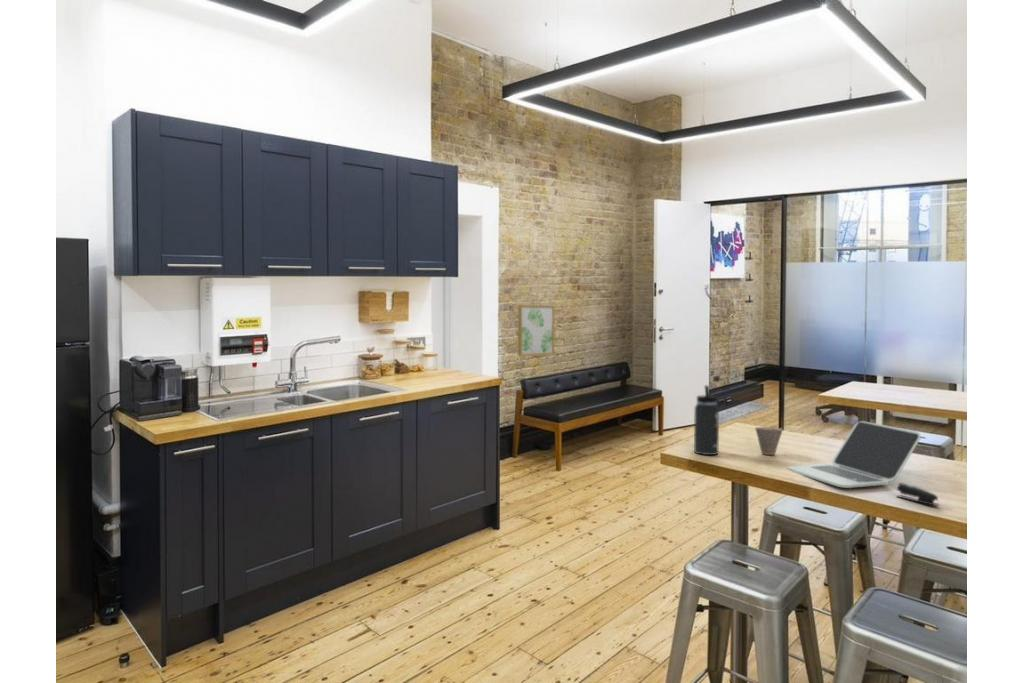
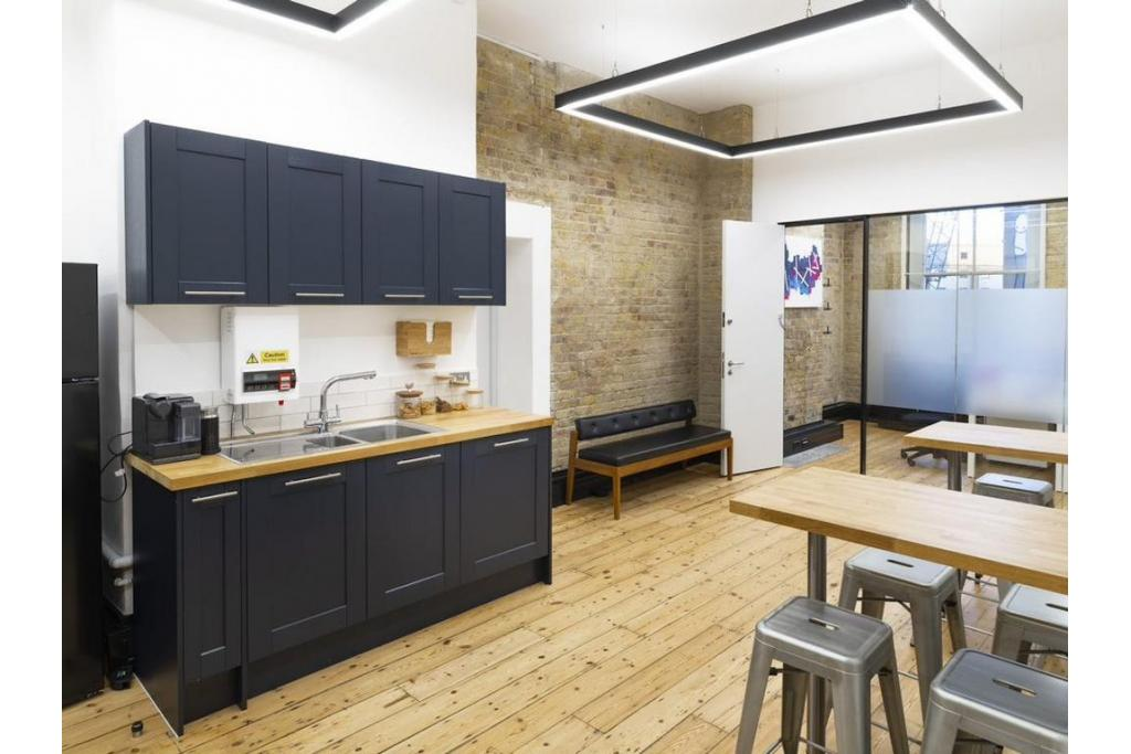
- laptop (850, 451)
- cup (768, 440)
- thermos bottle (705, 419)
- stapler (917, 494)
- wall art (536, 330)
